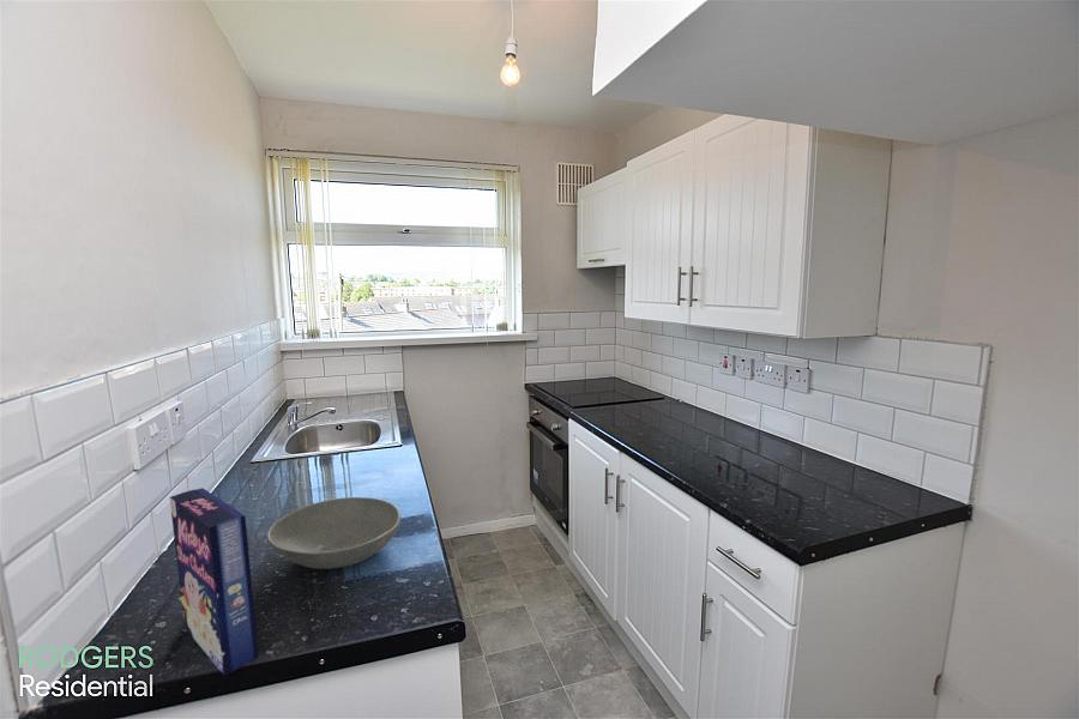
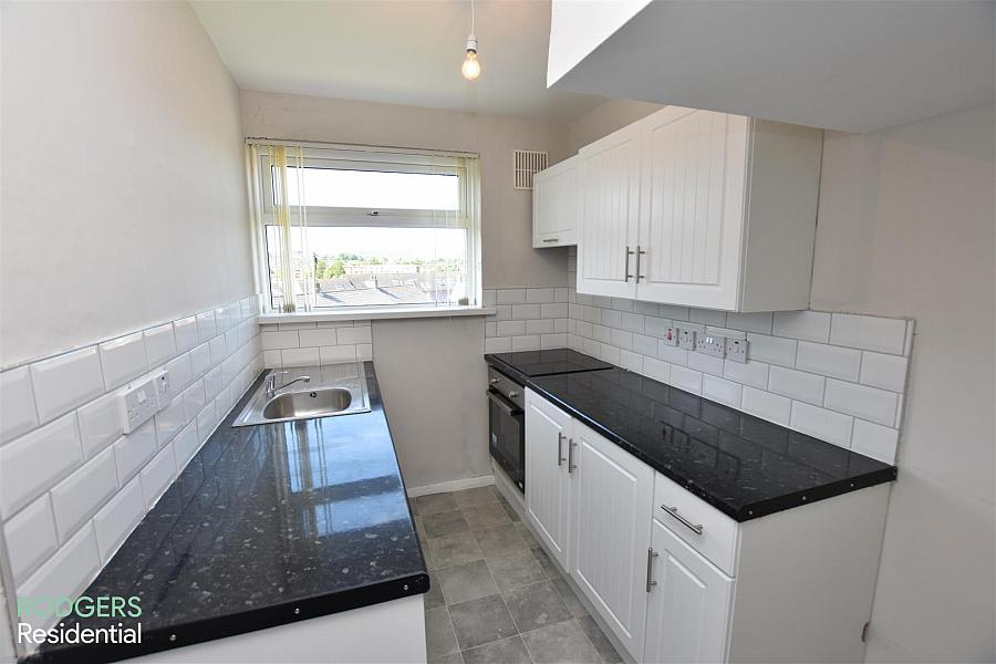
- bowl (338, 537)
- cereal box (212, 574)
